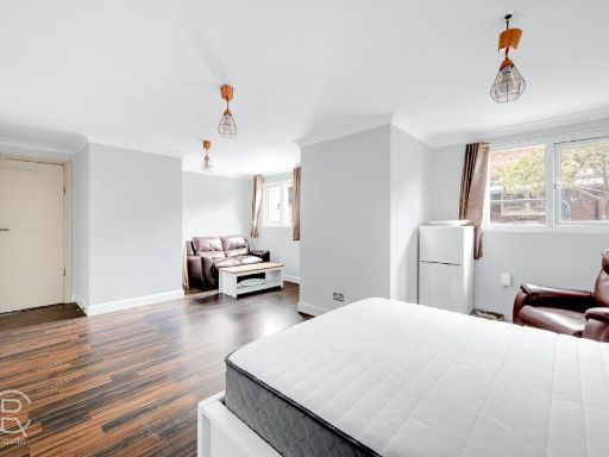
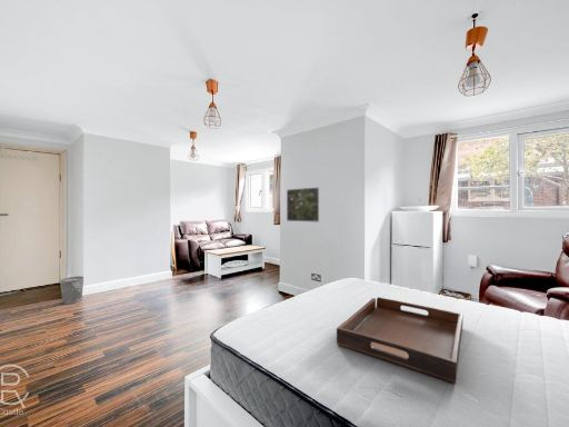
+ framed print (301, 205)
+ wastebasket (72, 289)
+ serving tray (403, 327)
